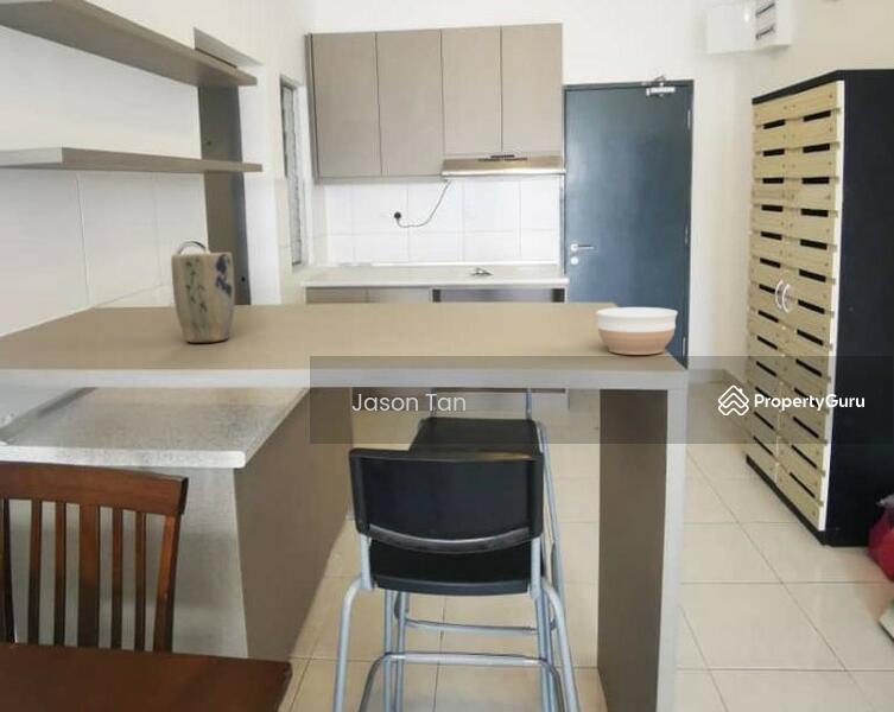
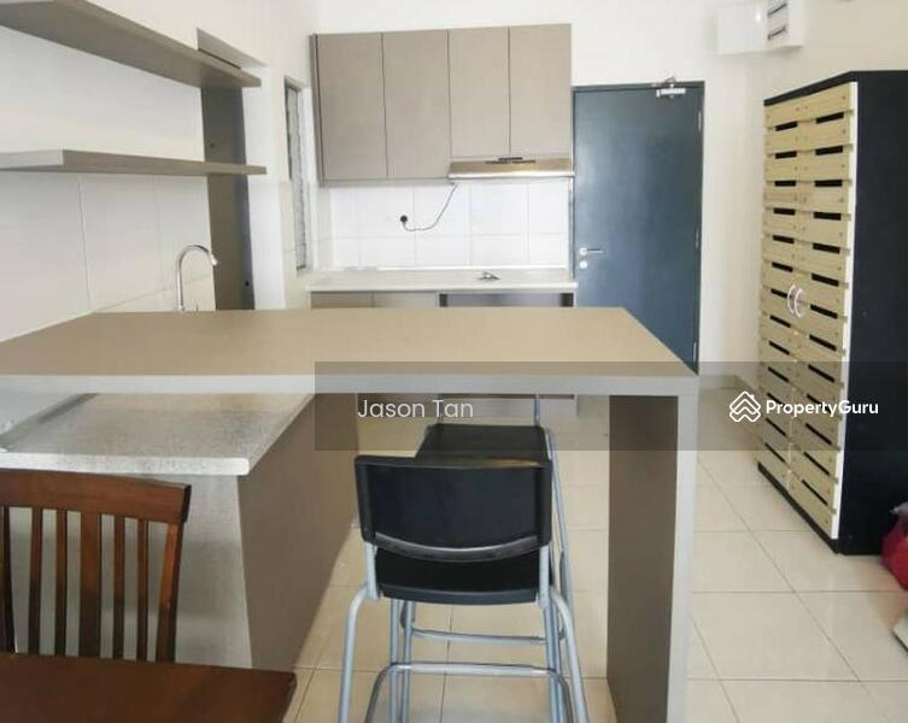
- plant pot (204, 297)
- bowl (635, 330)
